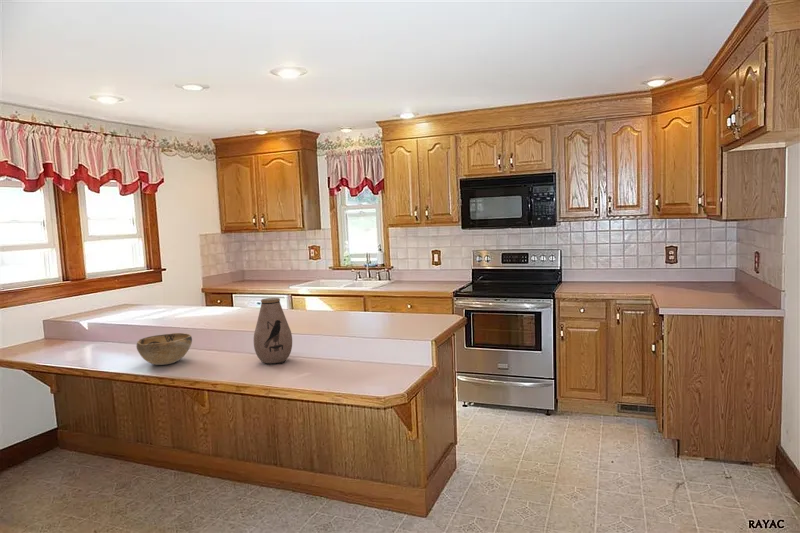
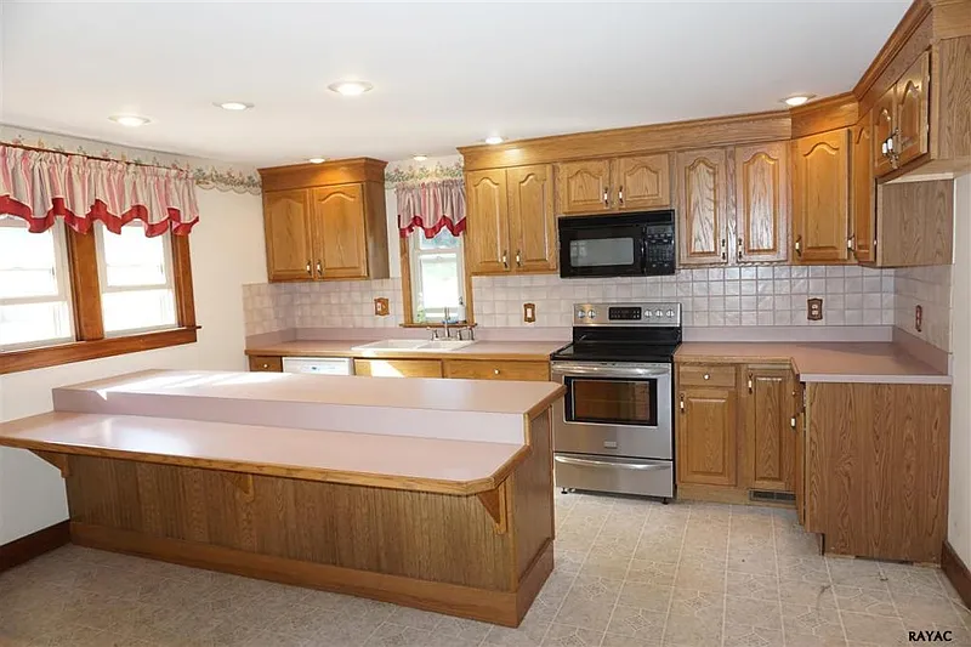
- vase (272, 330)
- decorative bowl (165, 350)
